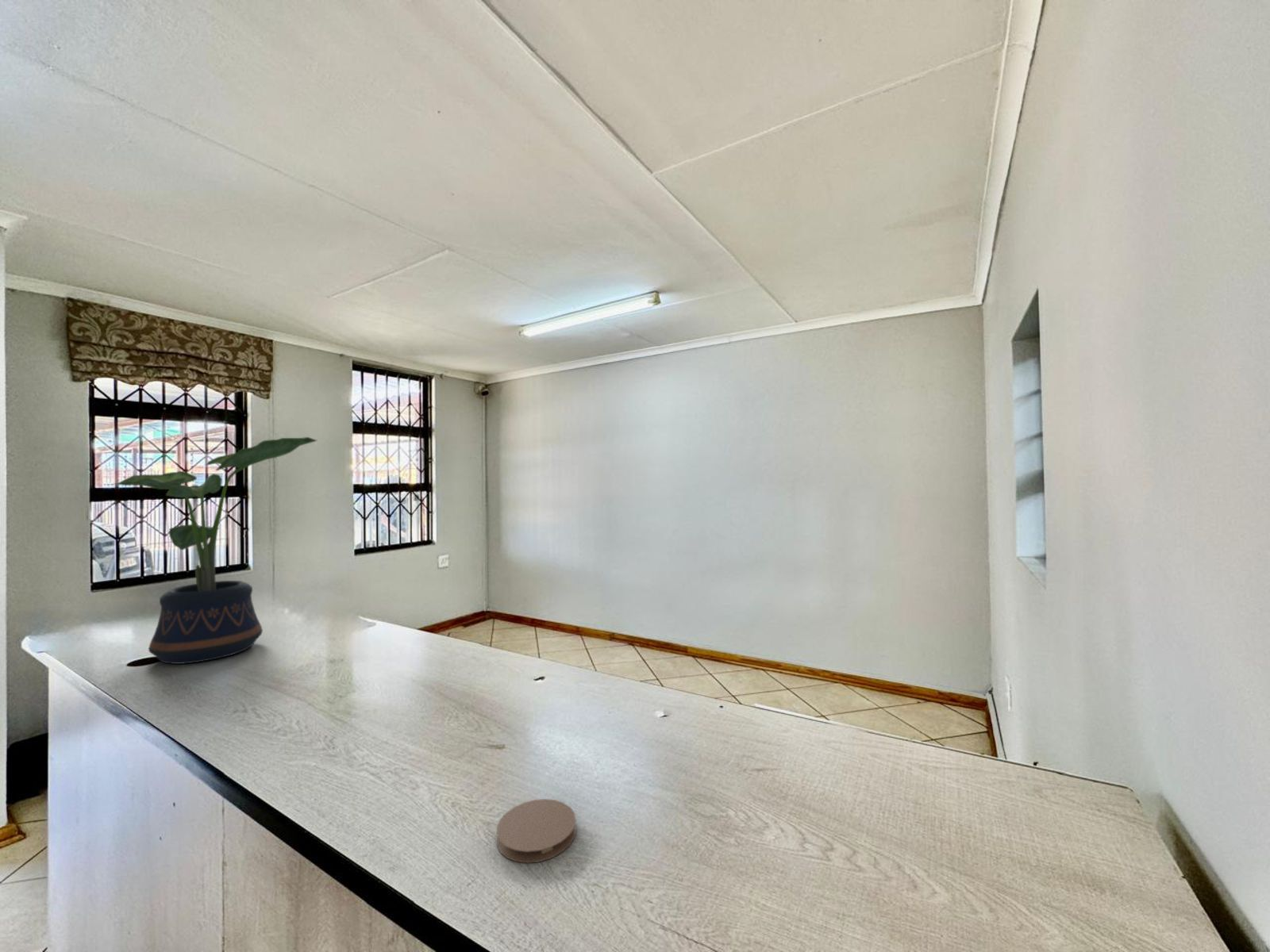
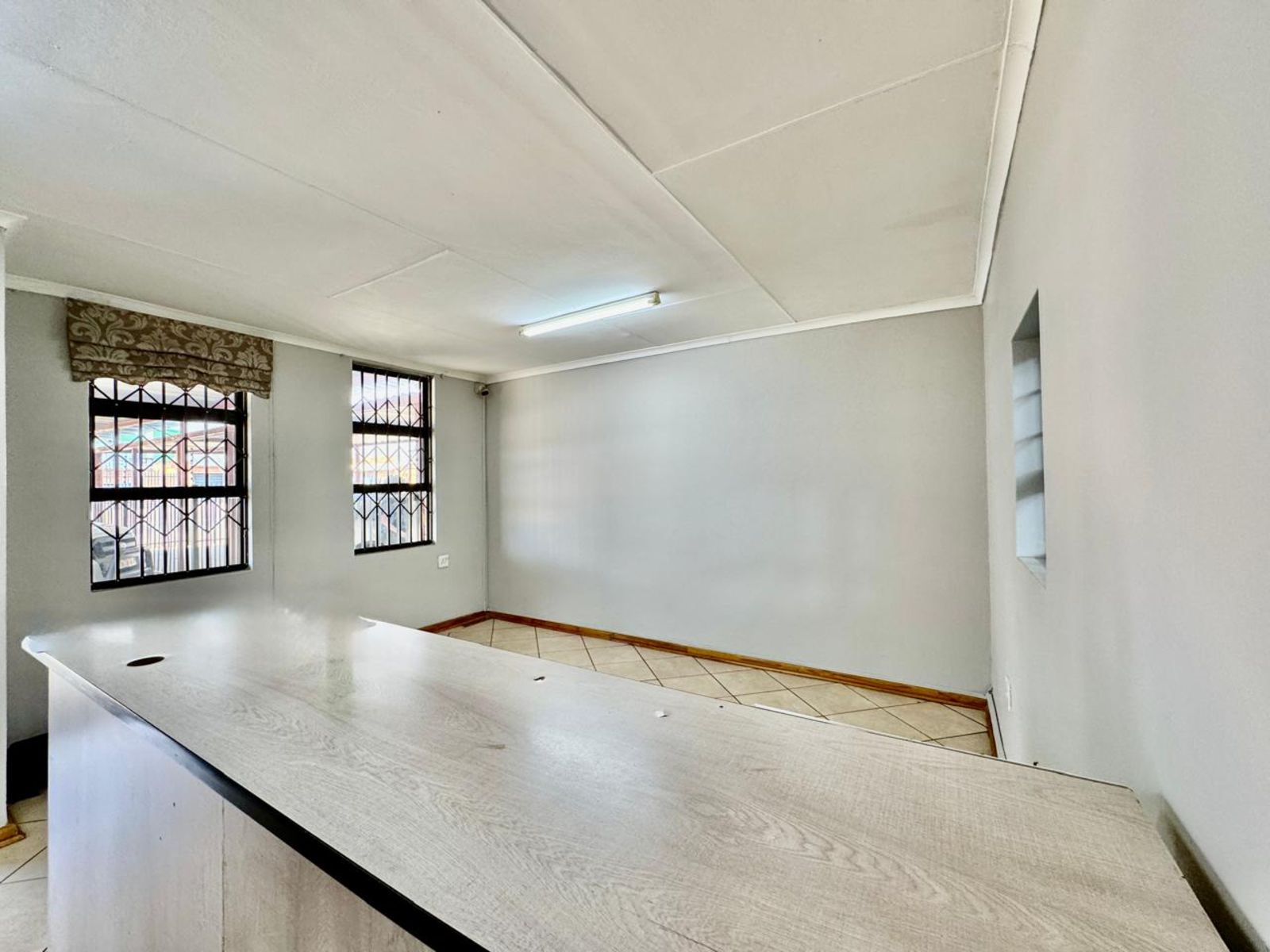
- coaster (537, 828)
- potted plant (210, 543)
